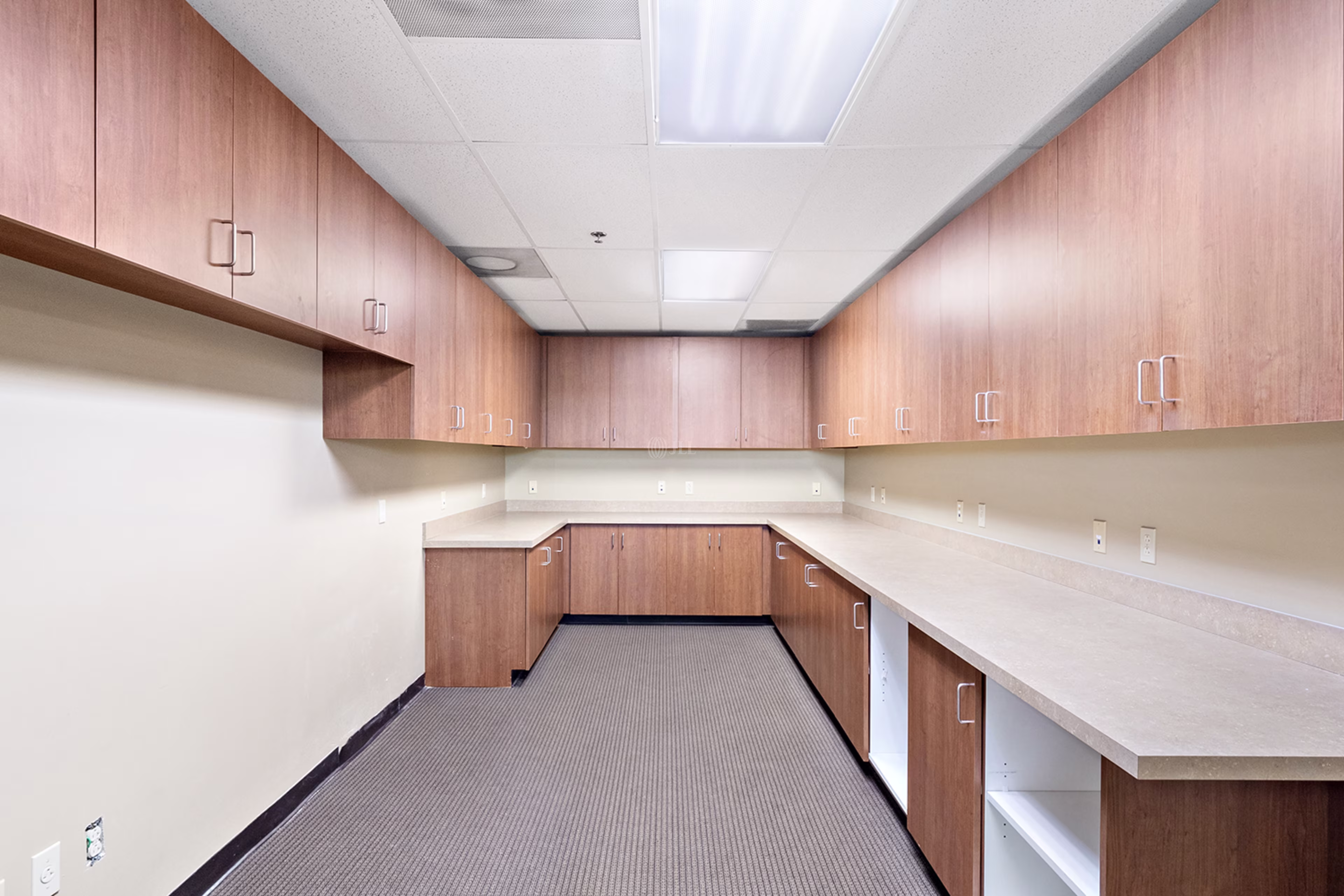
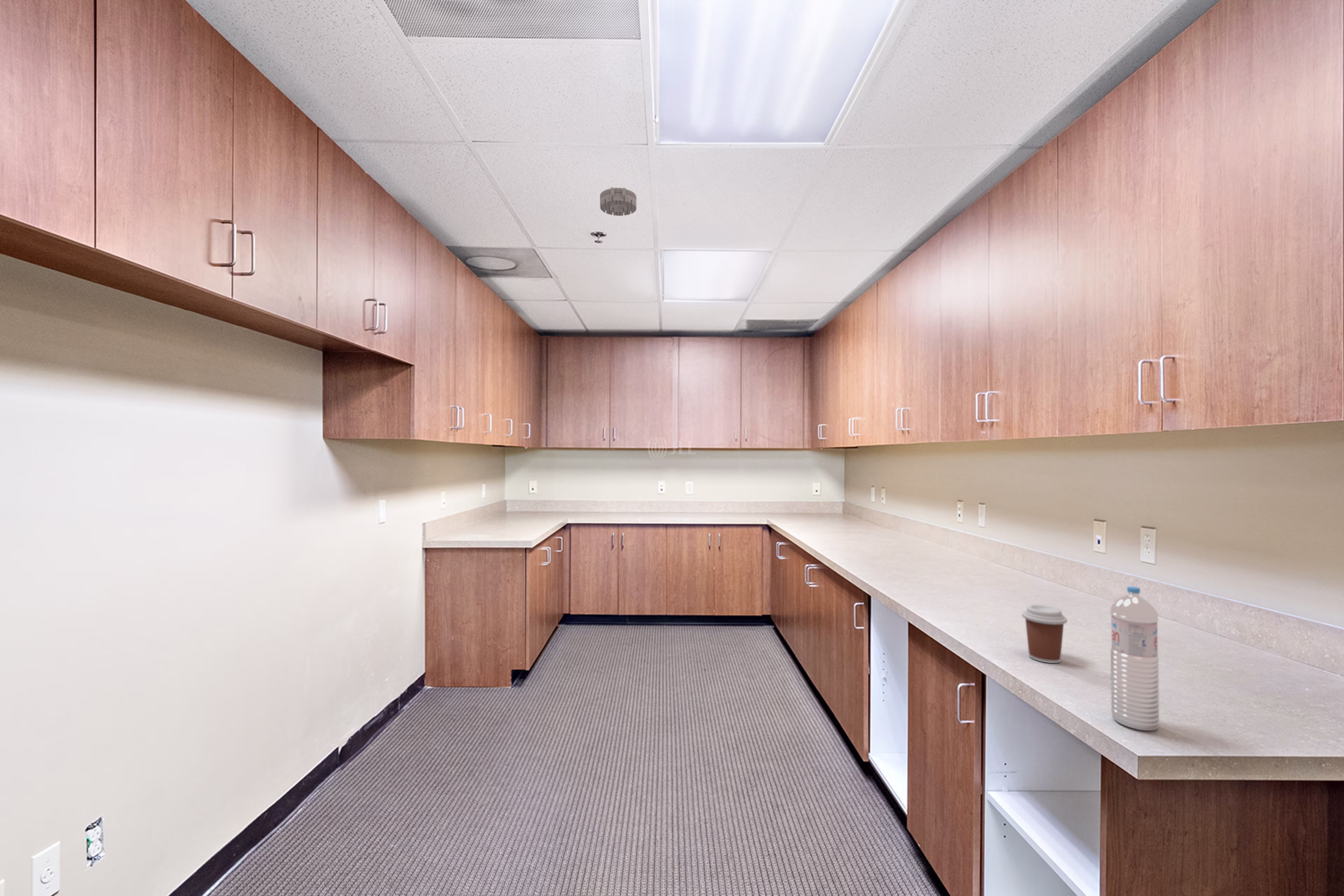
+ smoke detector (618, 201)
+ coffee cup (1044, 633)
+ water bottle (1134, 655)
